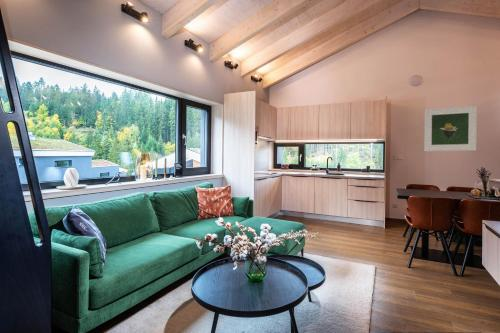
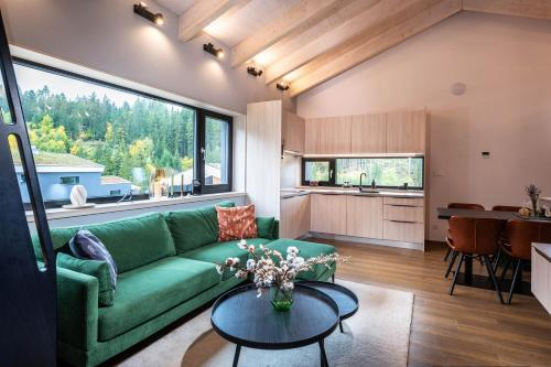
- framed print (449, 129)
